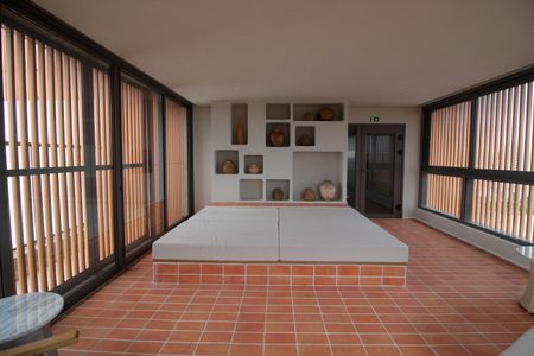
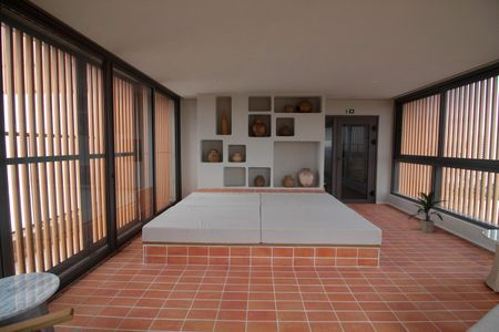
+ indoor plant (426, 210)
